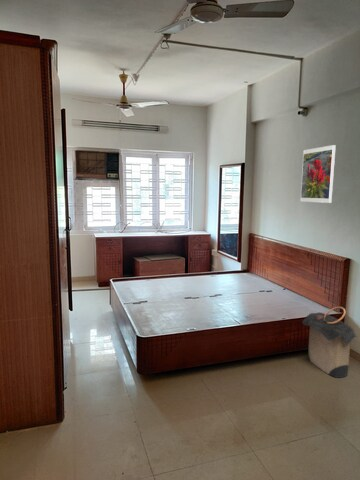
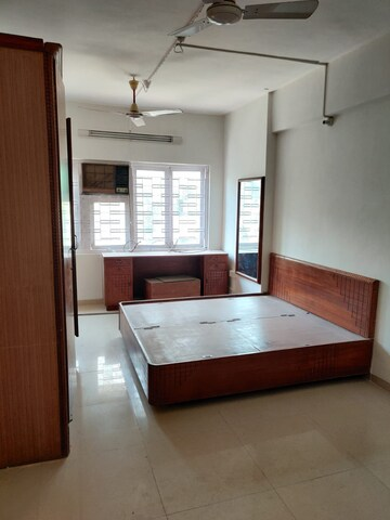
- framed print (316, 175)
- laundry hamper (327, 336)
